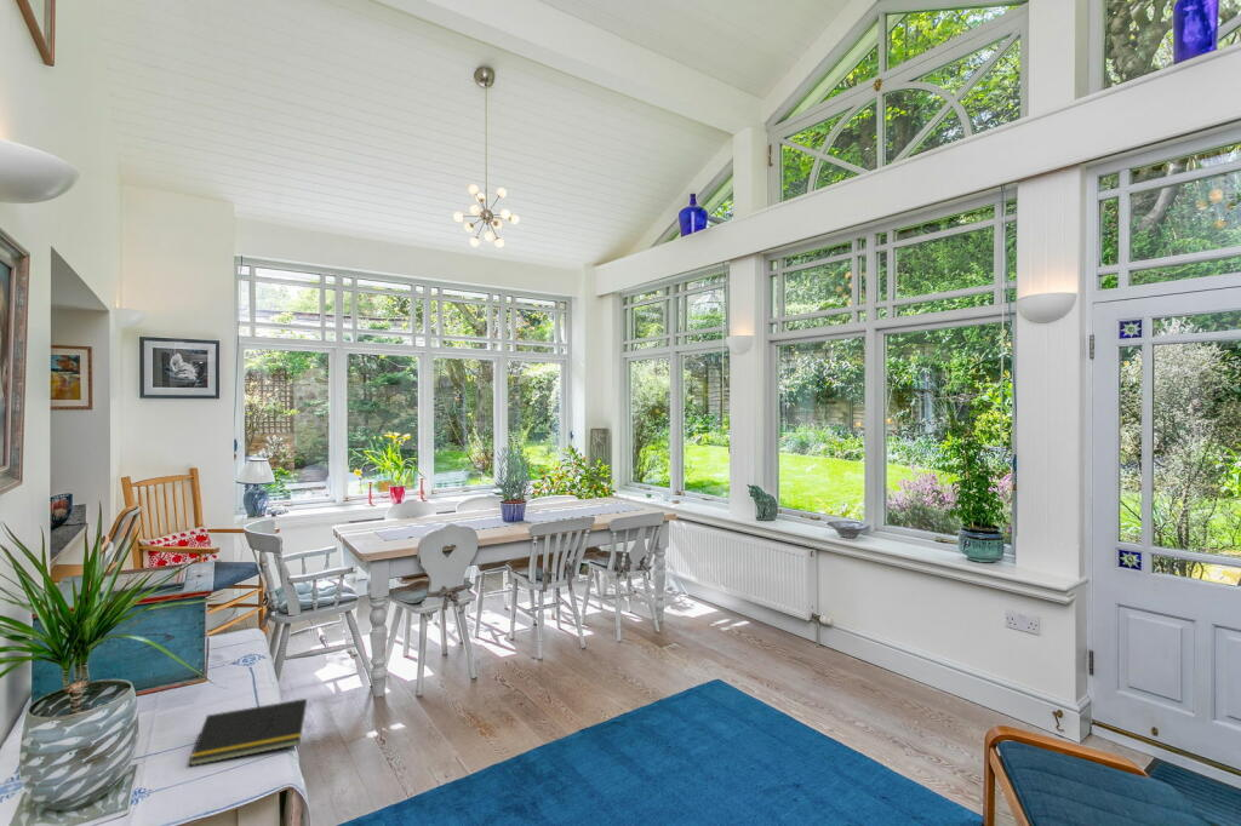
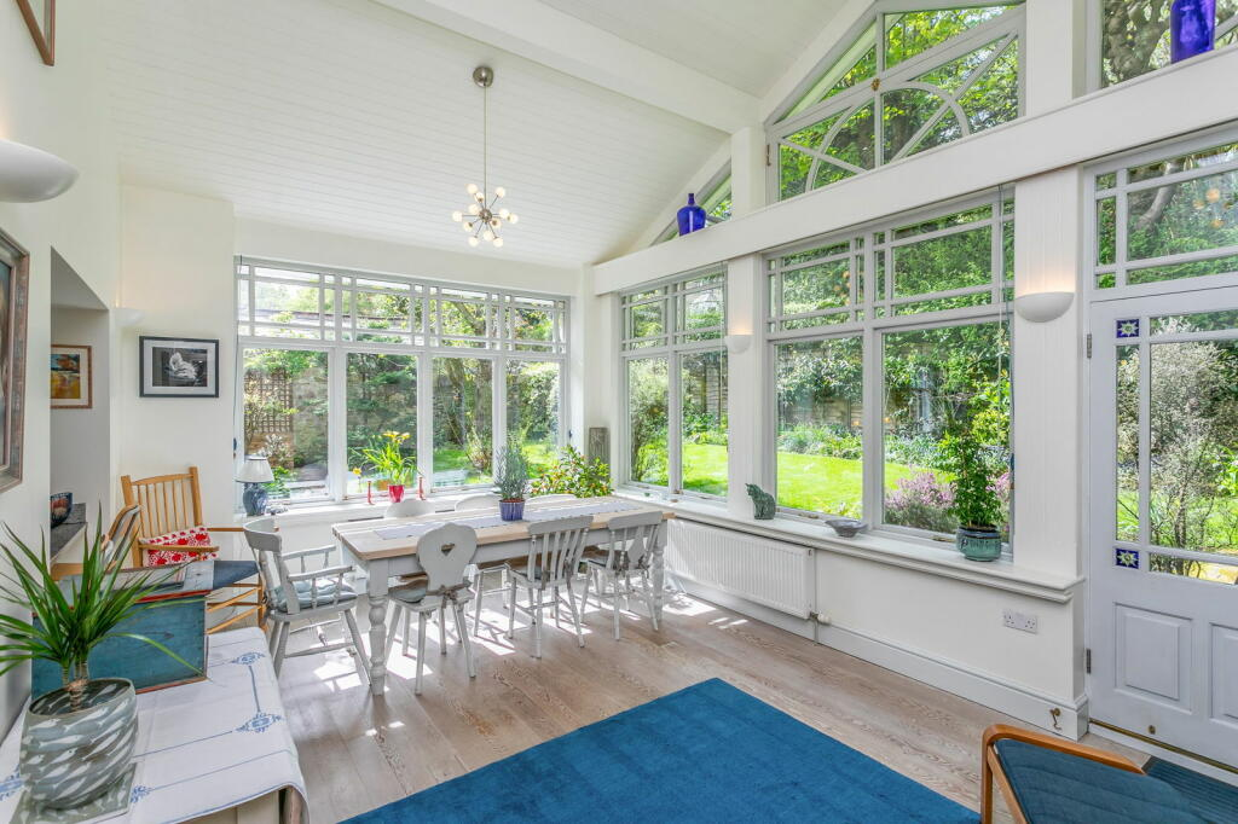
- notepad (252, 729)
